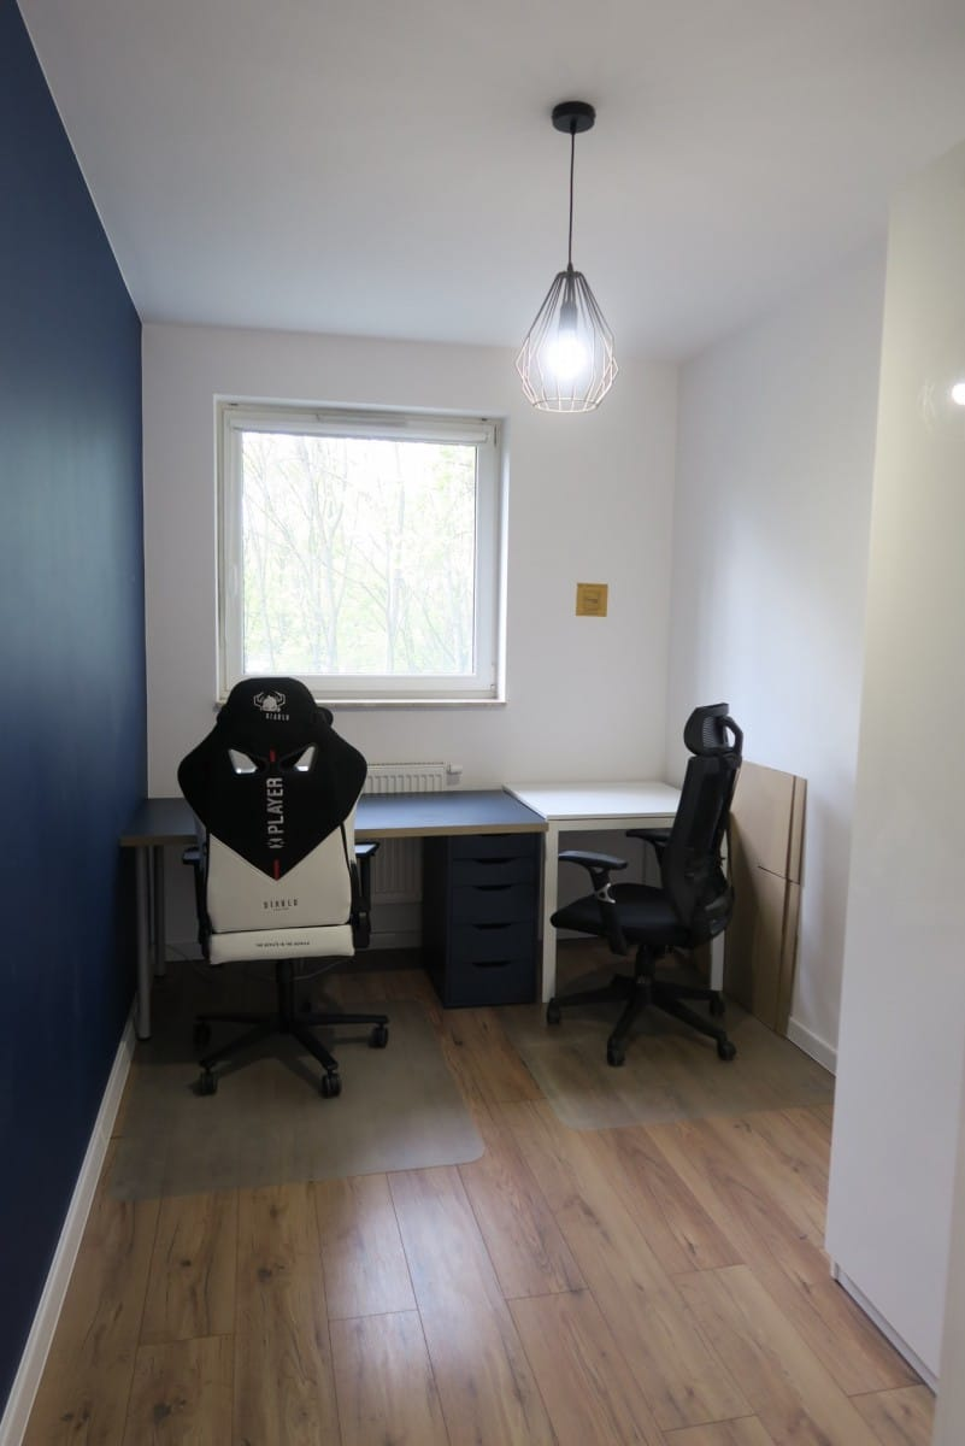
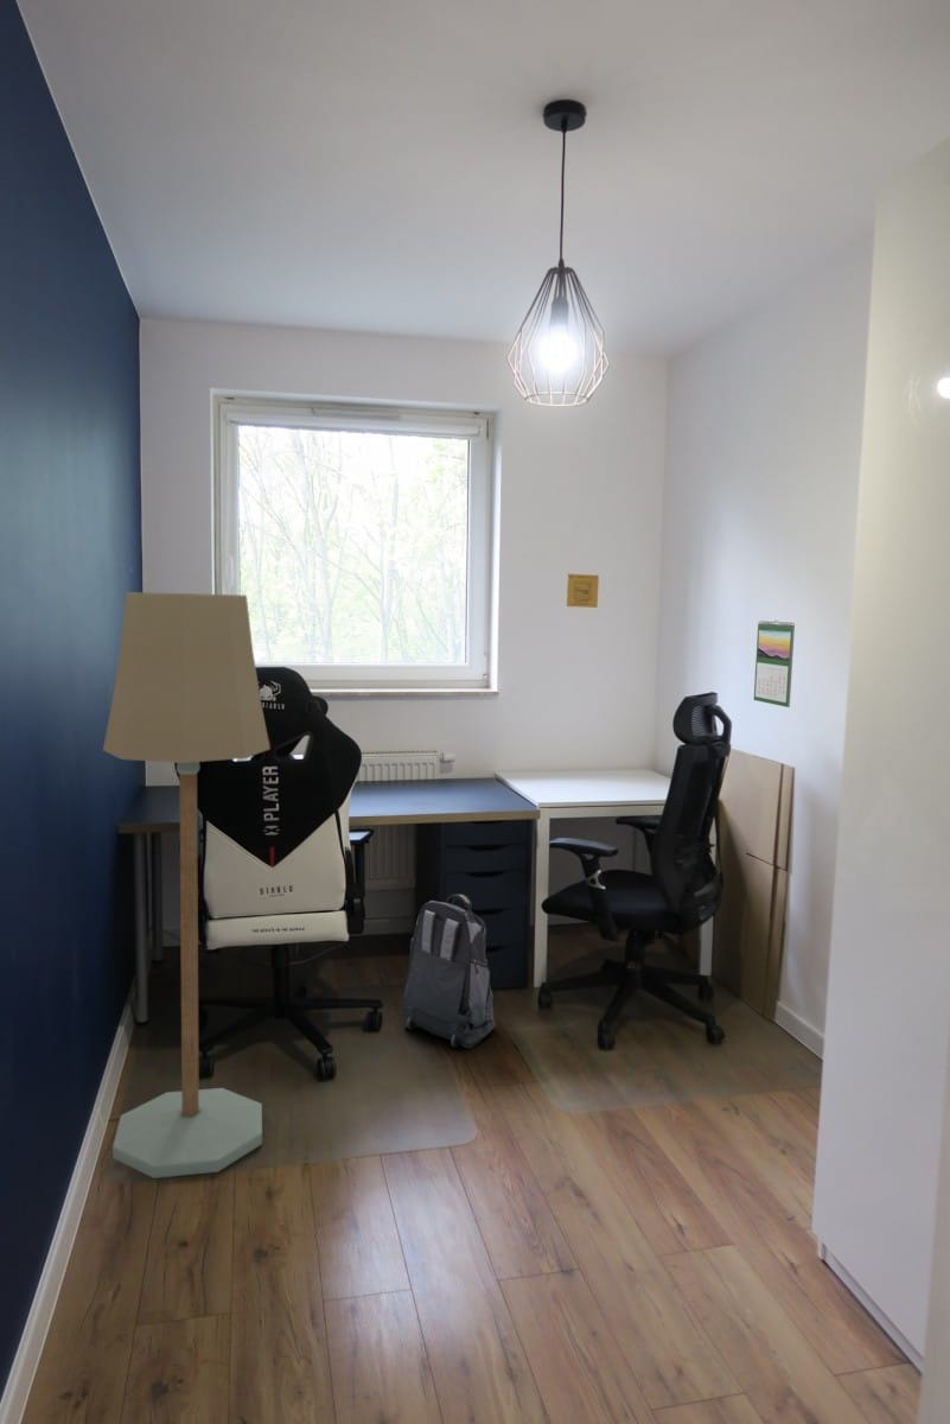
+ backpack (448, 964)
+ floor lamp (189, 872)
+ calendar (773, 661)
